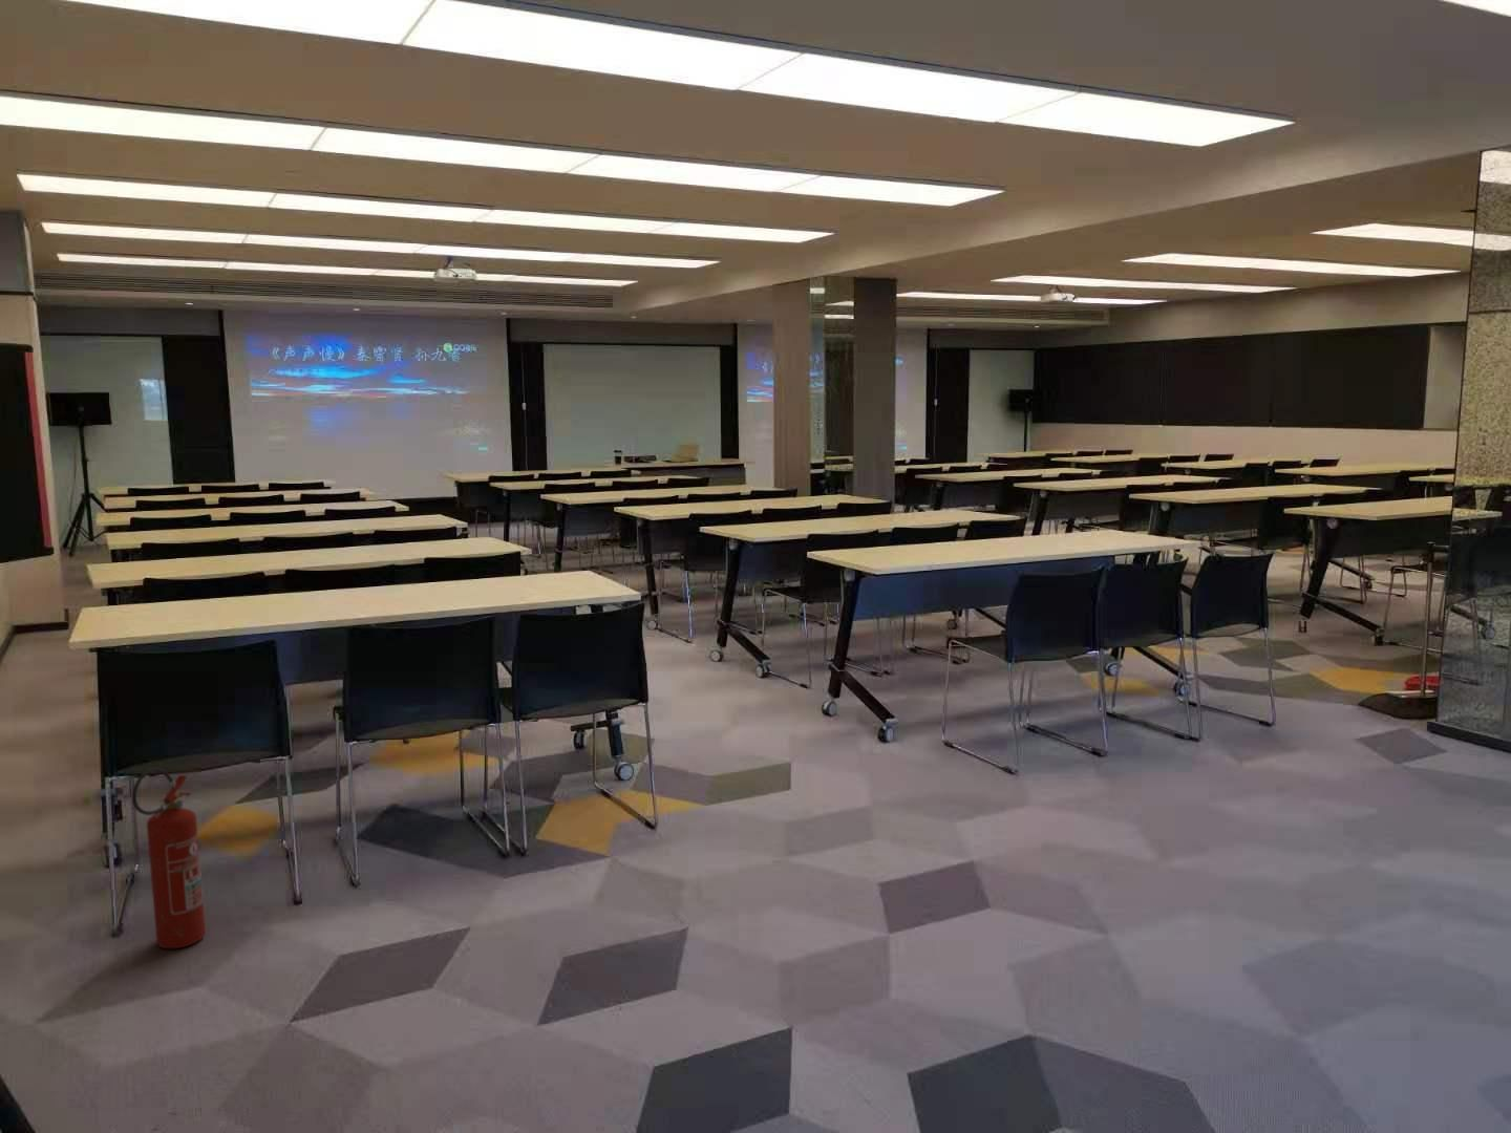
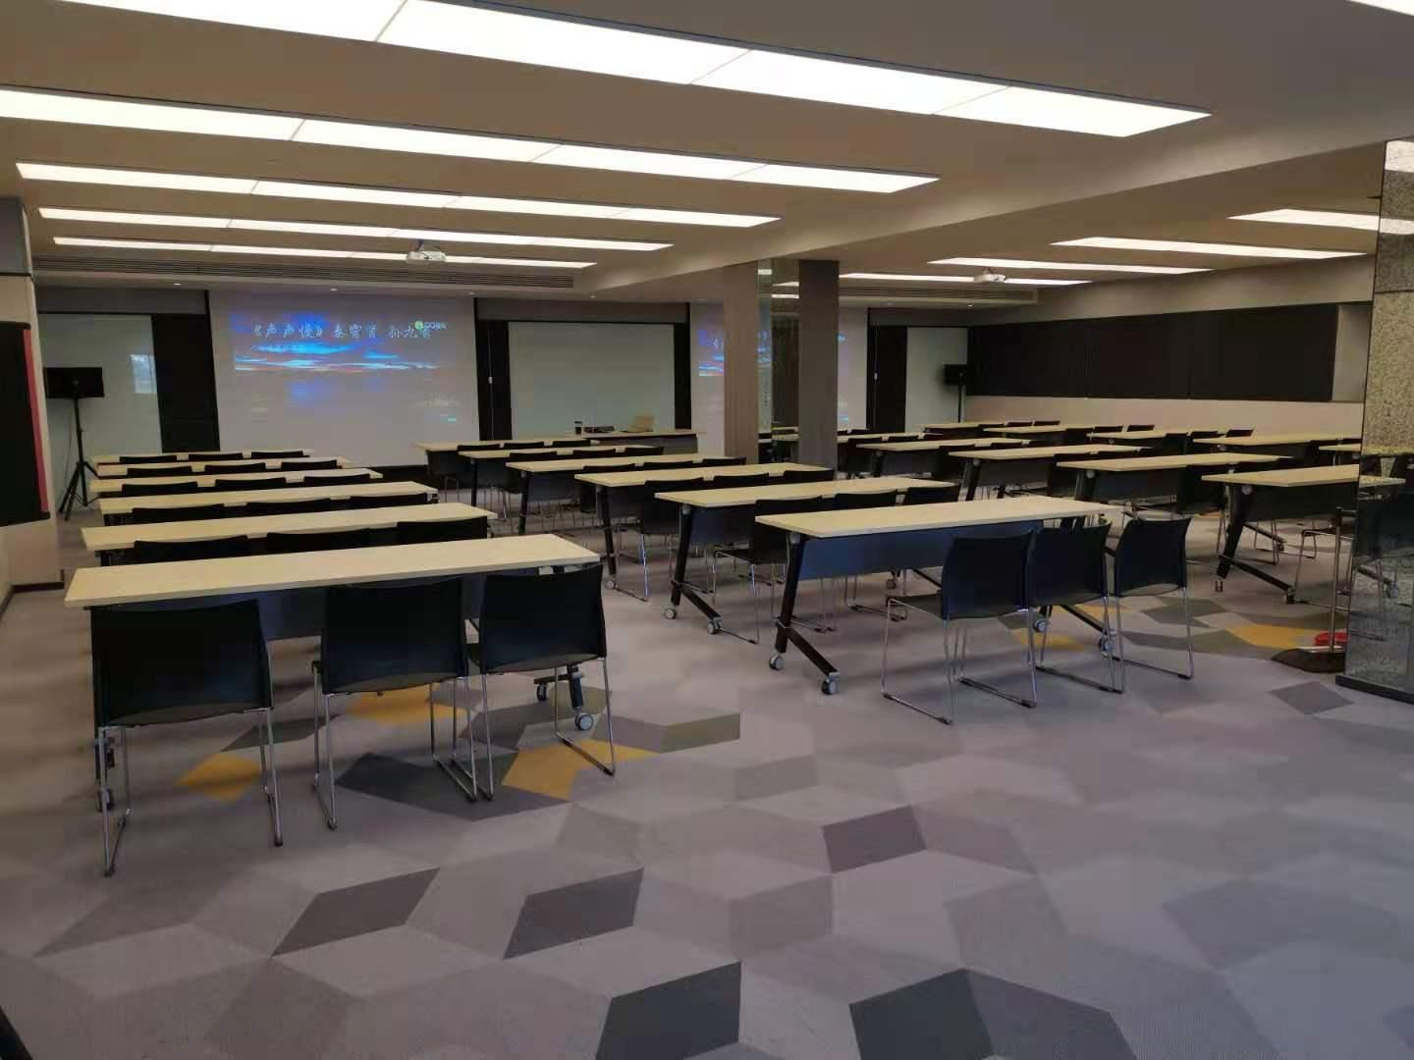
- fire extinguisher (167, 855)
